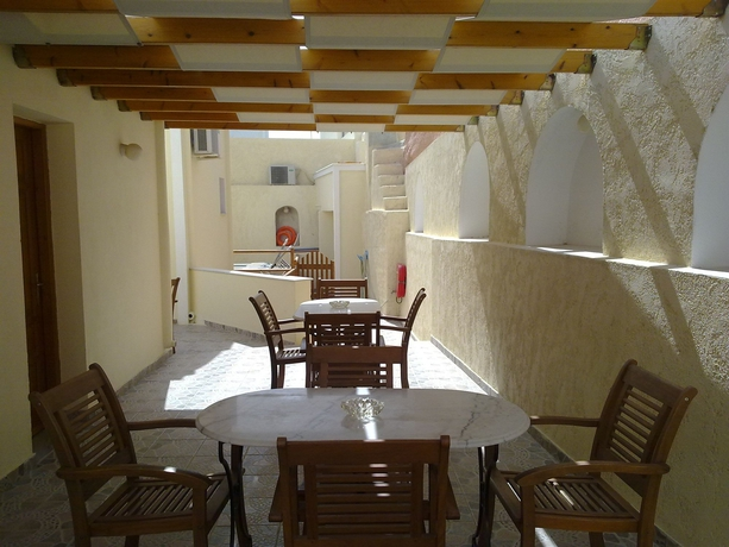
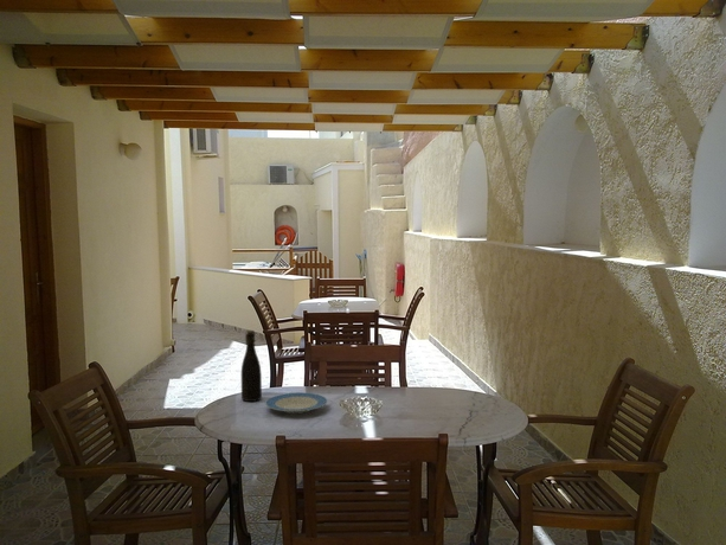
+ bottle (250, 365)
+ plate (296, 404)
